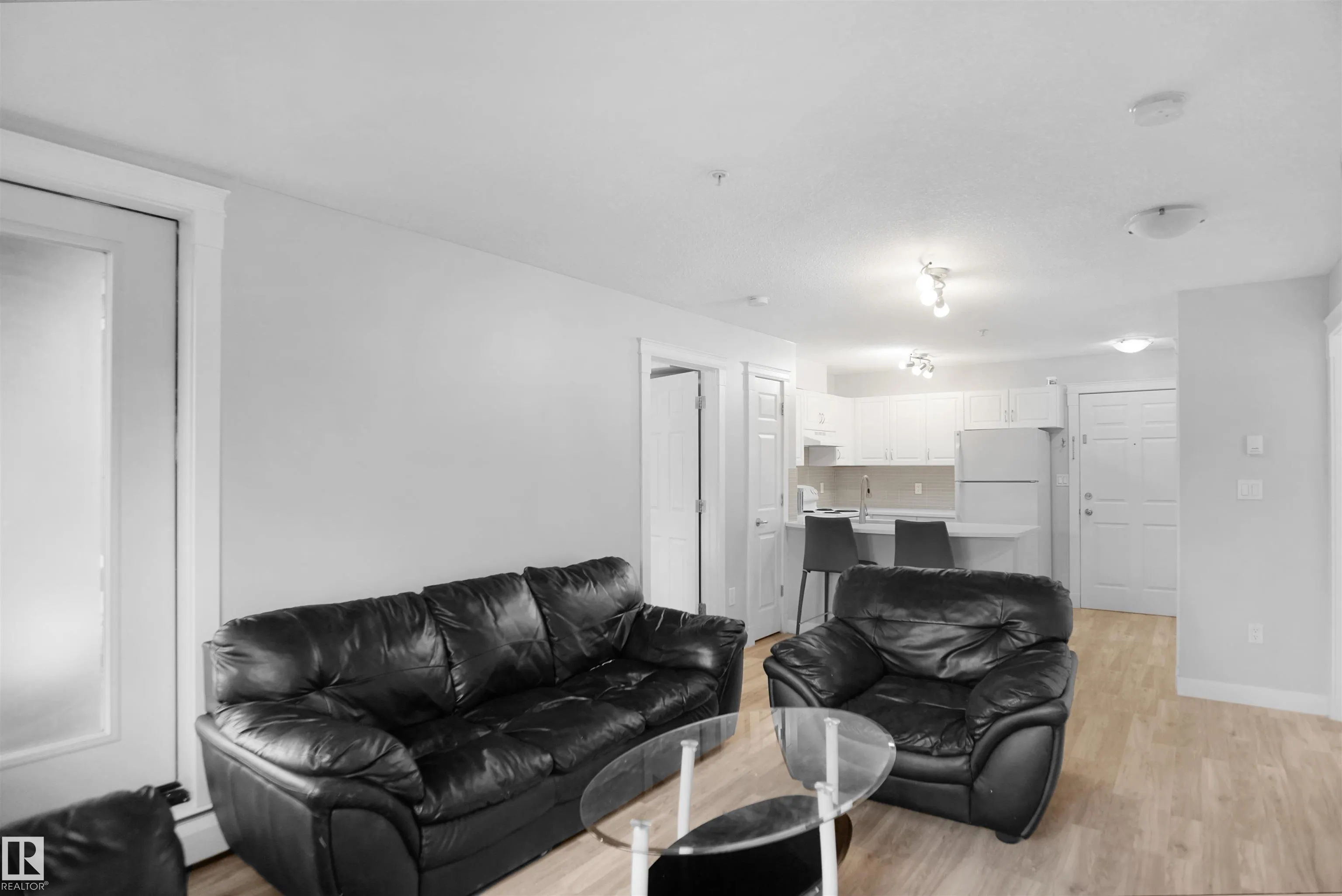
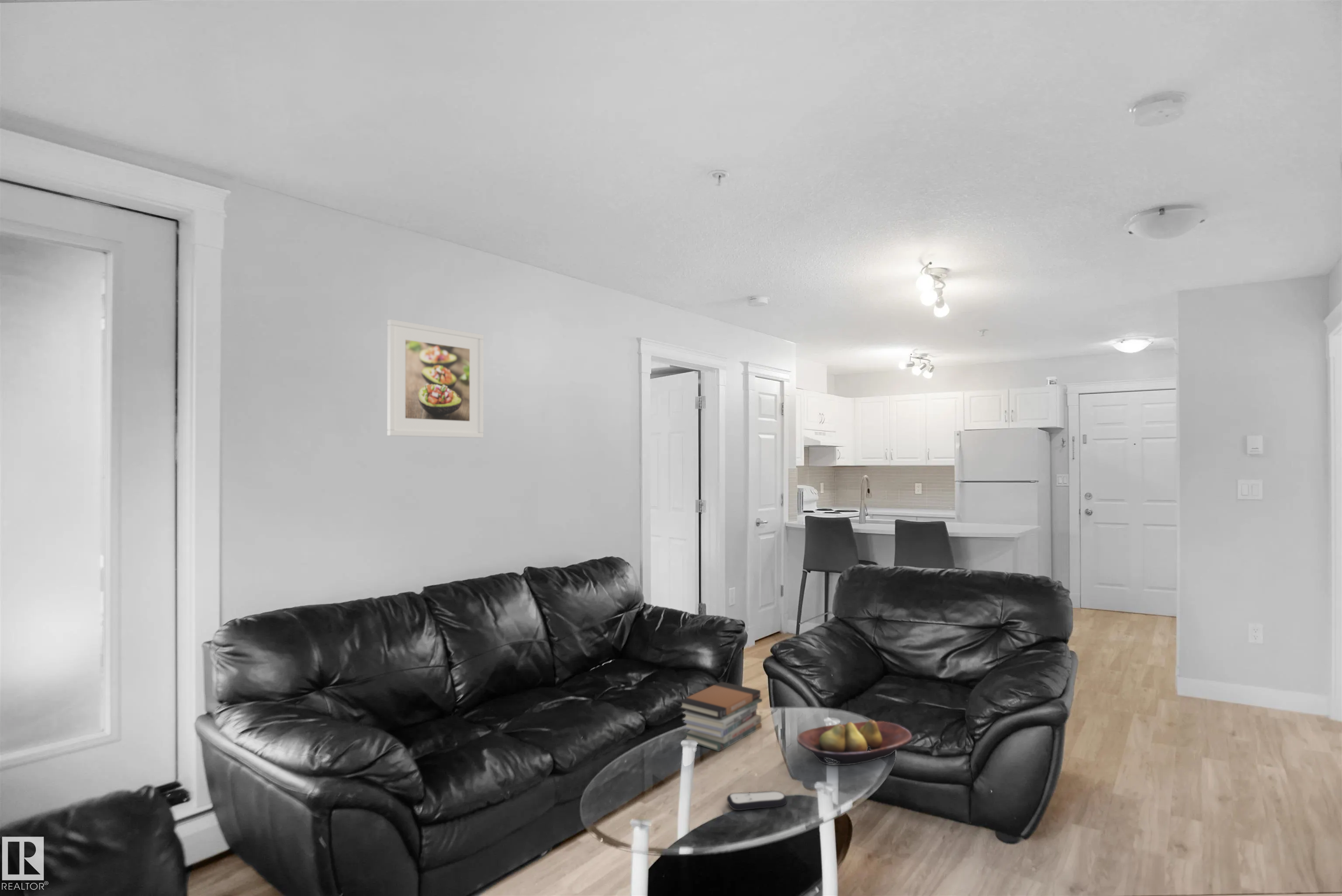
+ remote control (757, 800)
+ fruit bowl (855, 738)
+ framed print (438, 382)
+ book stack (721, 715)
